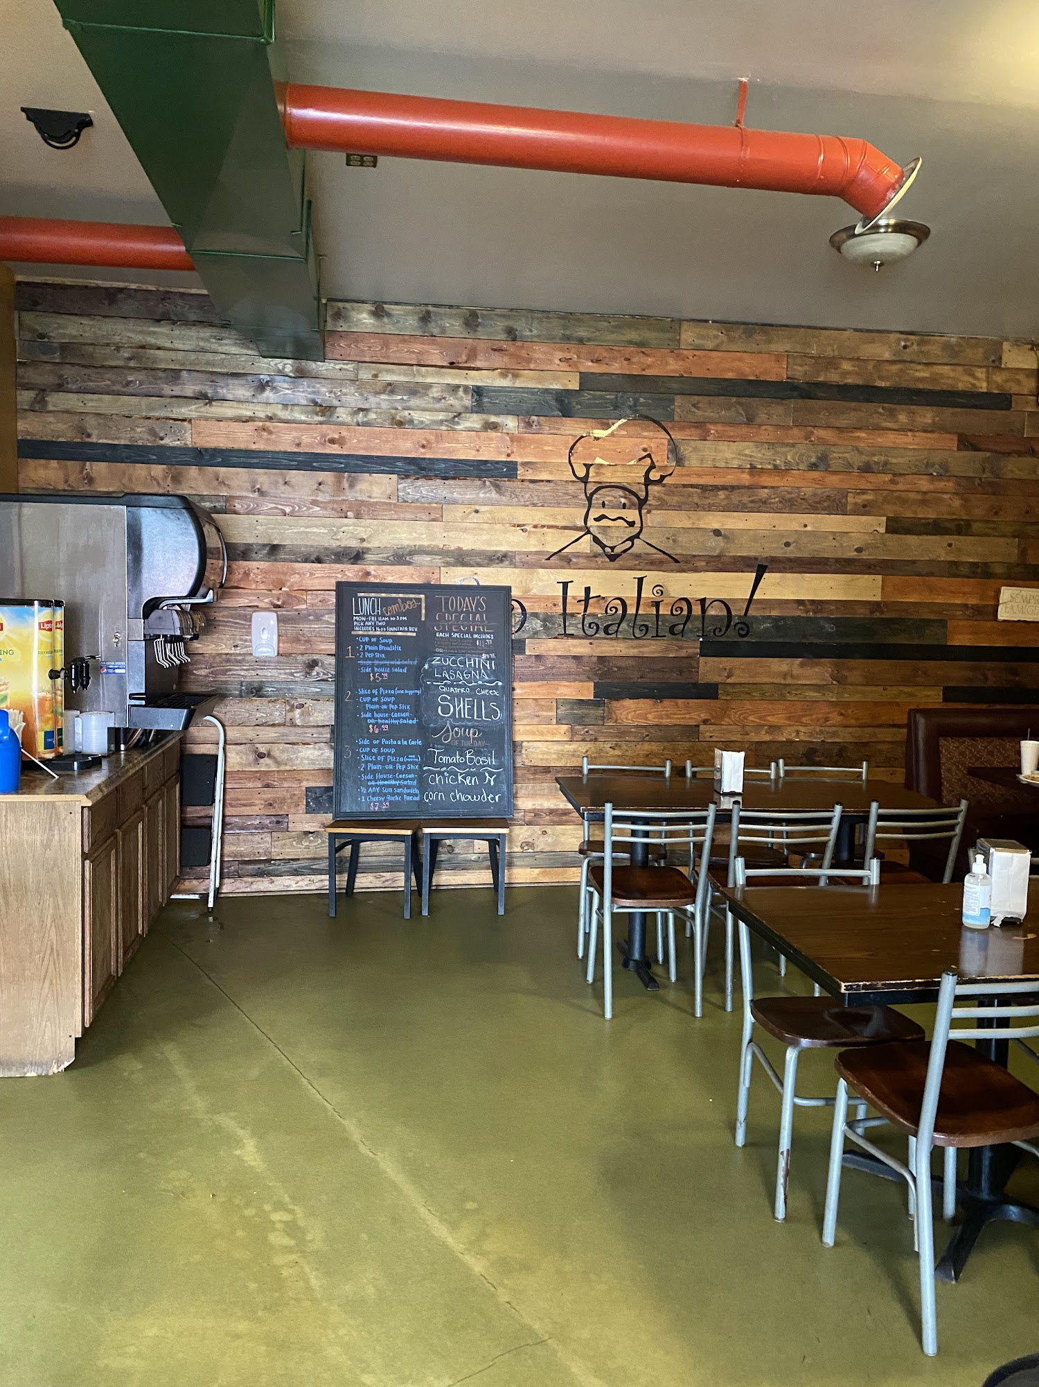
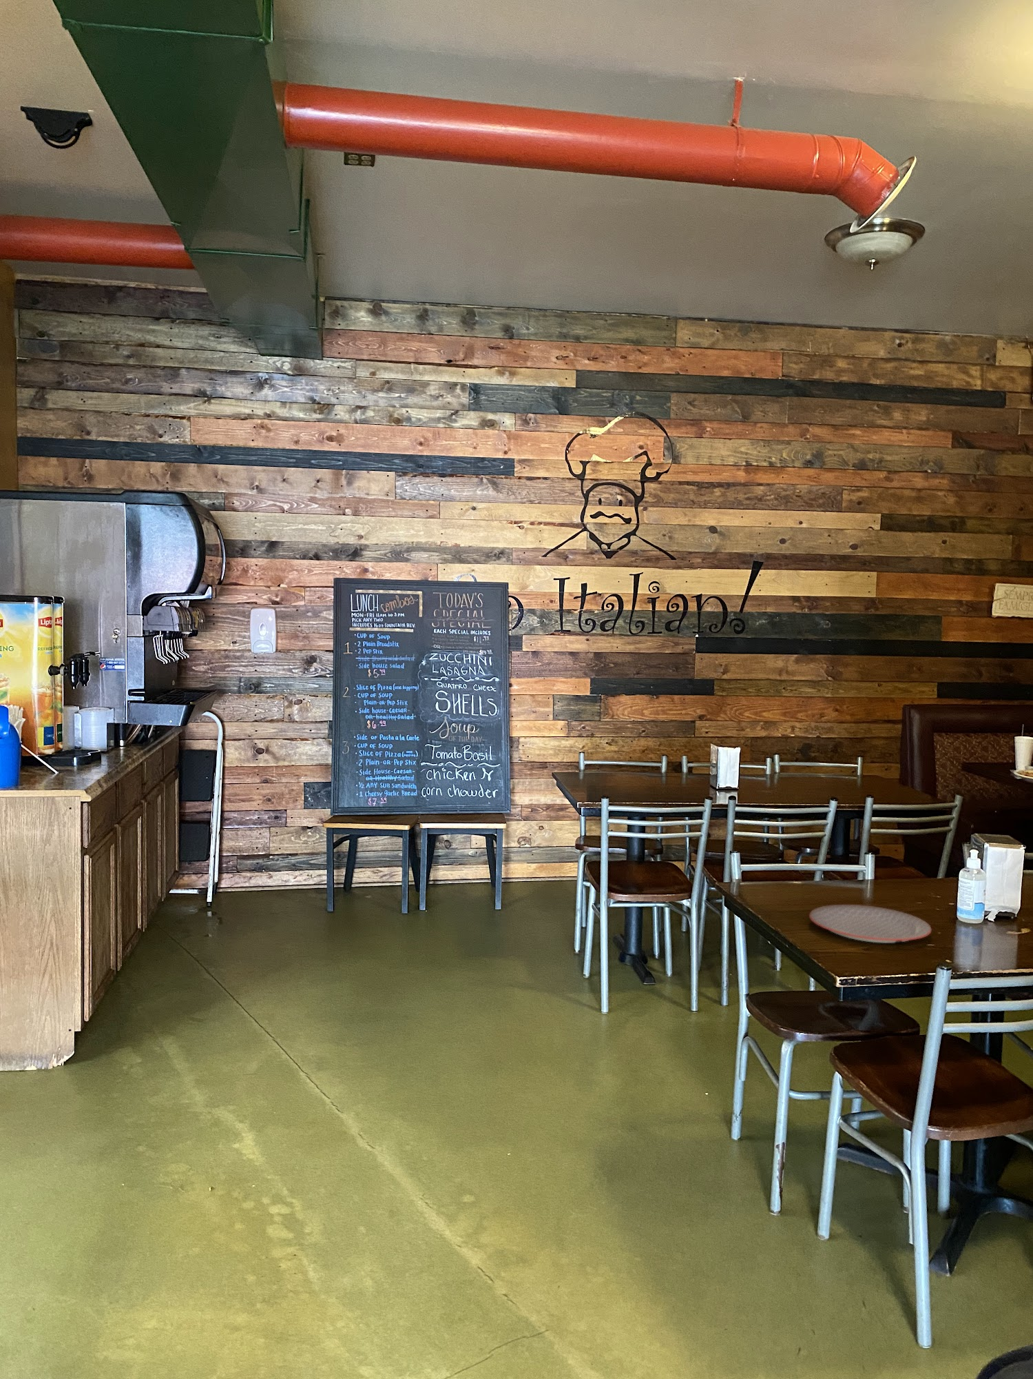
+ plate (868, 925)
